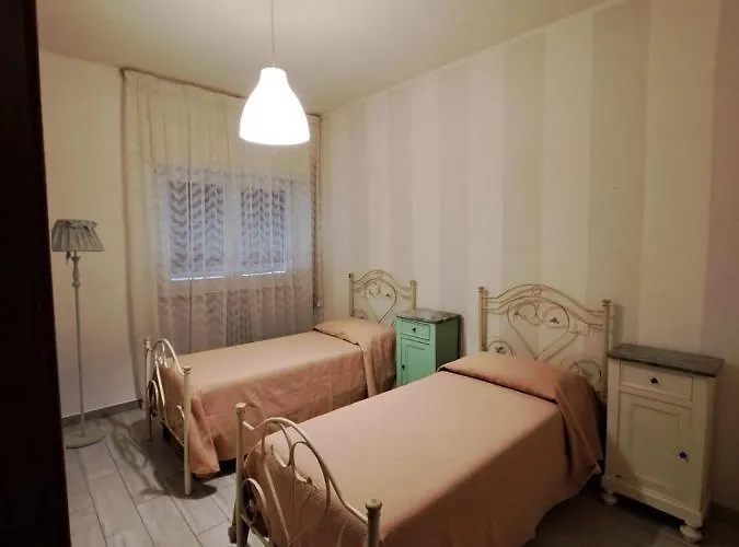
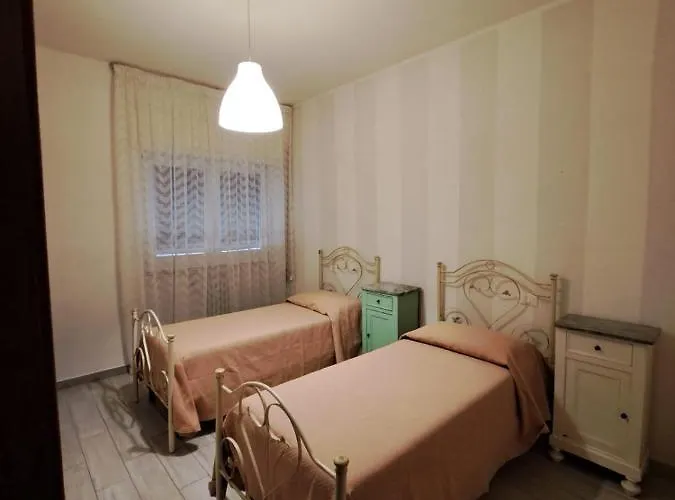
- floor lamp (78, 330)
